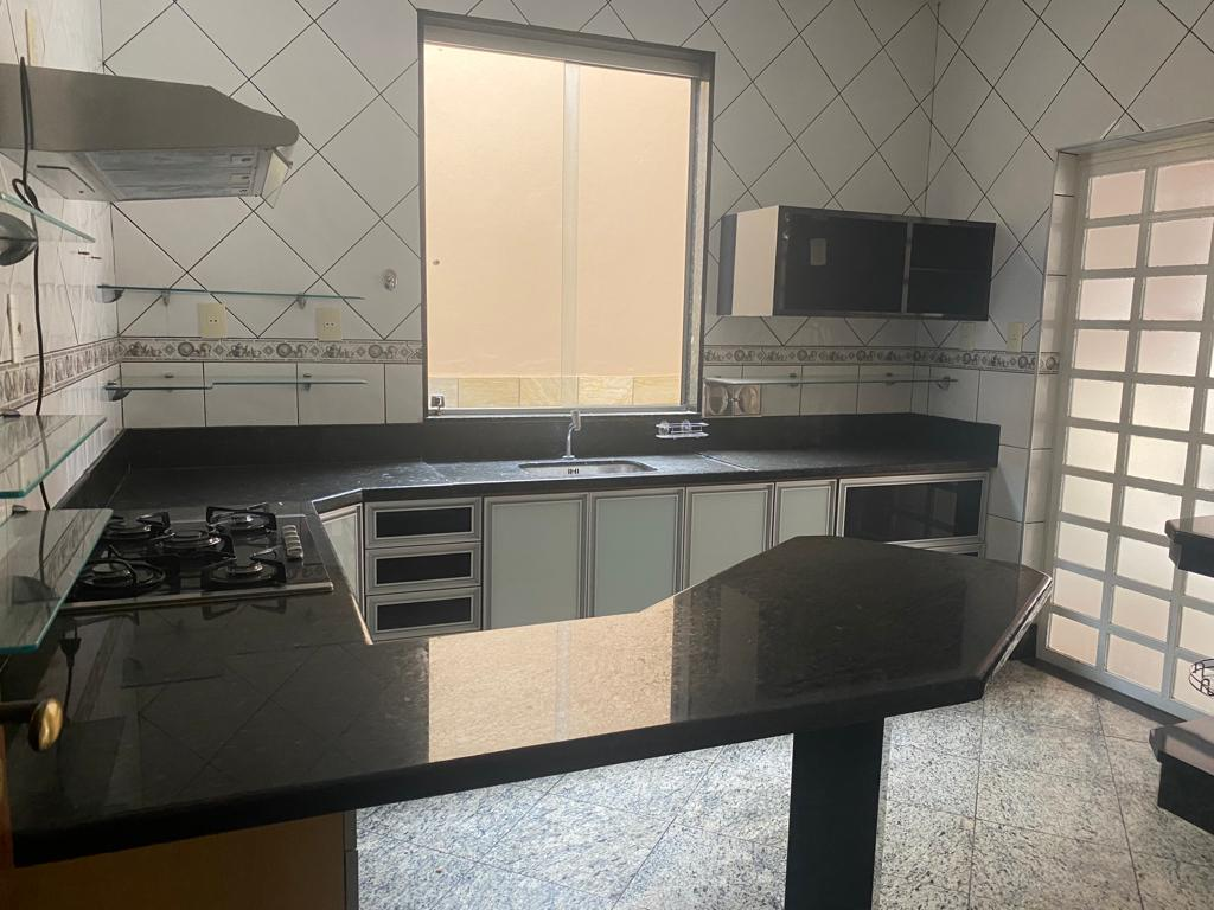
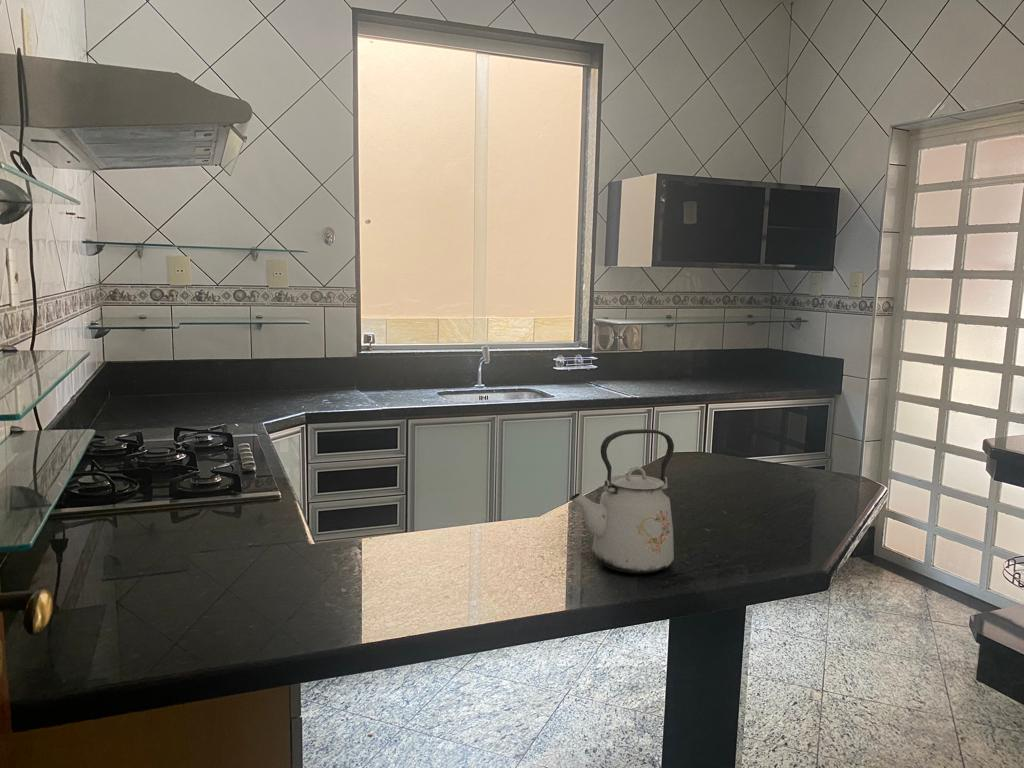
+ kettle (621, 499)
